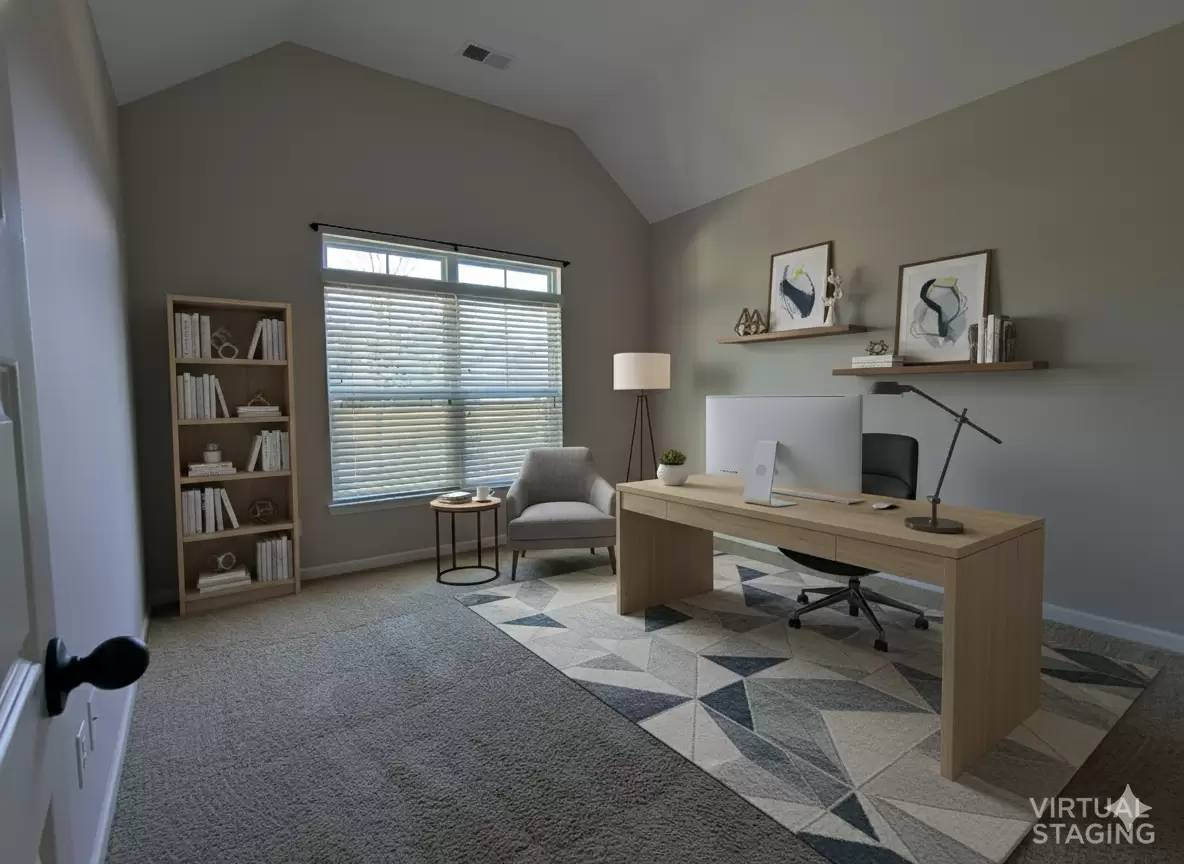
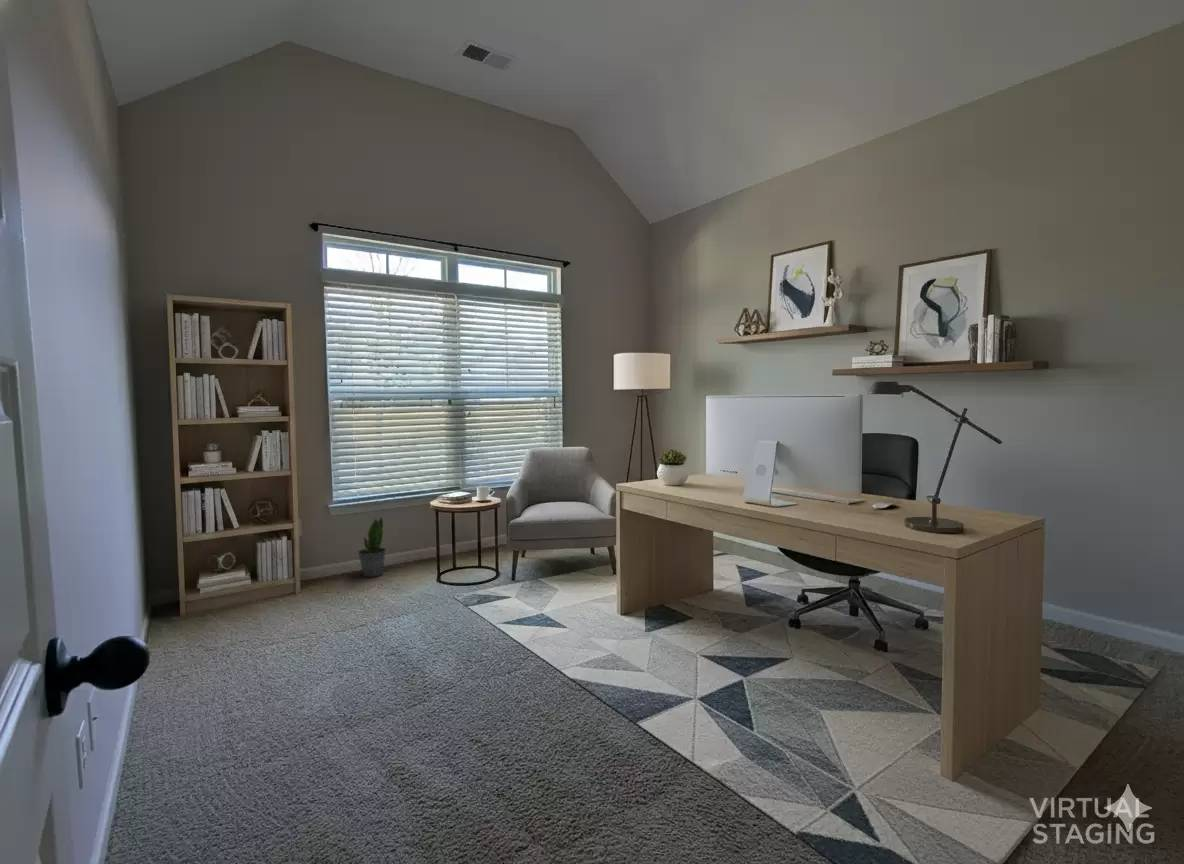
+ potted plant (371, 545)
